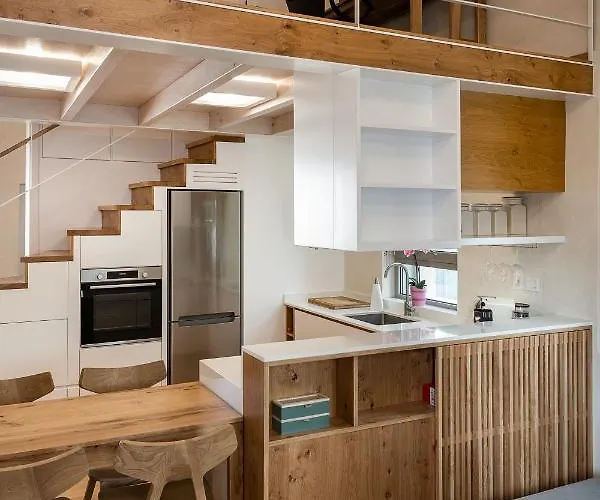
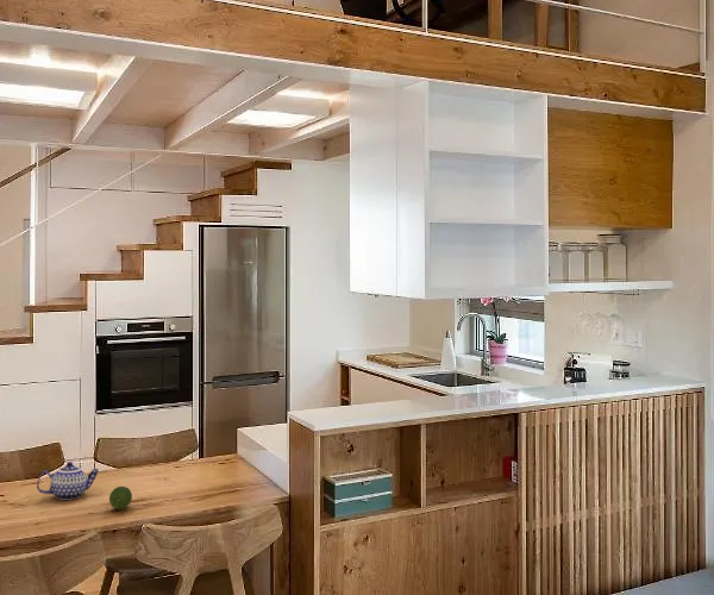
+ teapot (68, 478)
+ fruit (120, 497)
